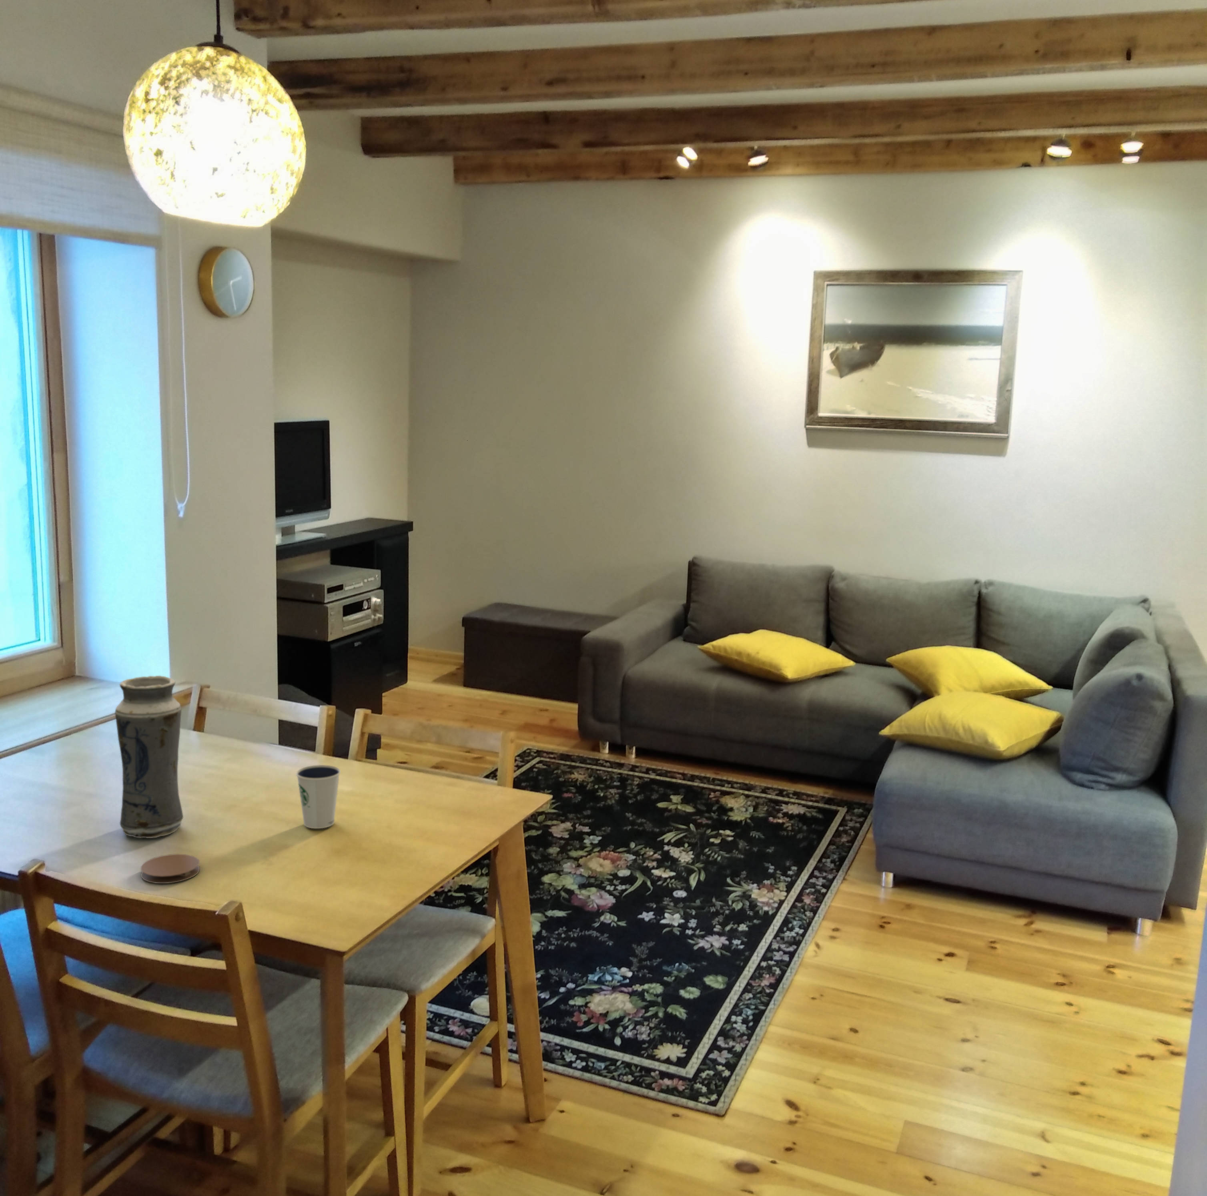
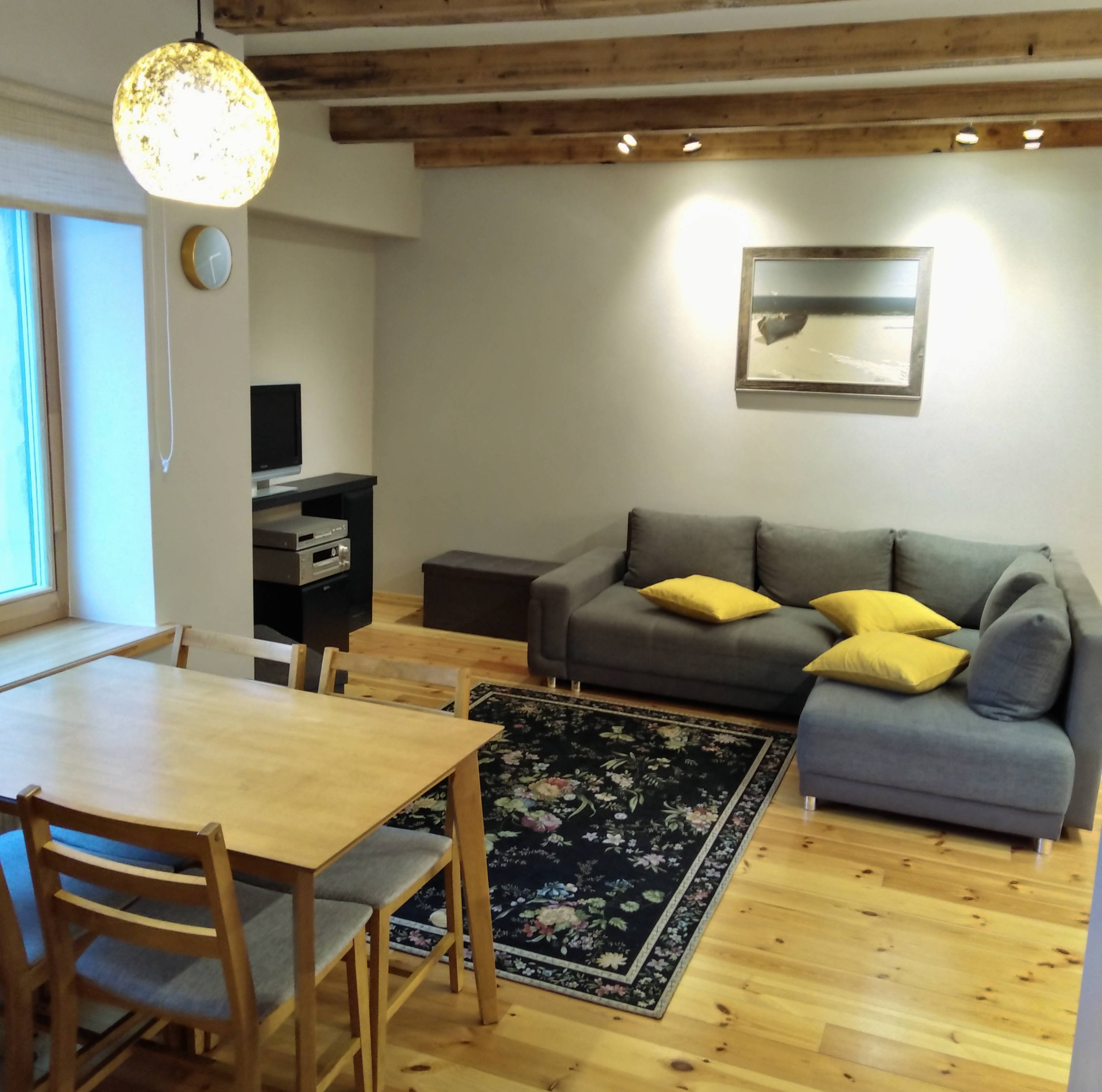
- vase (150, 756)
- coaster (171, 869)
- dixie cup (319, 797)
